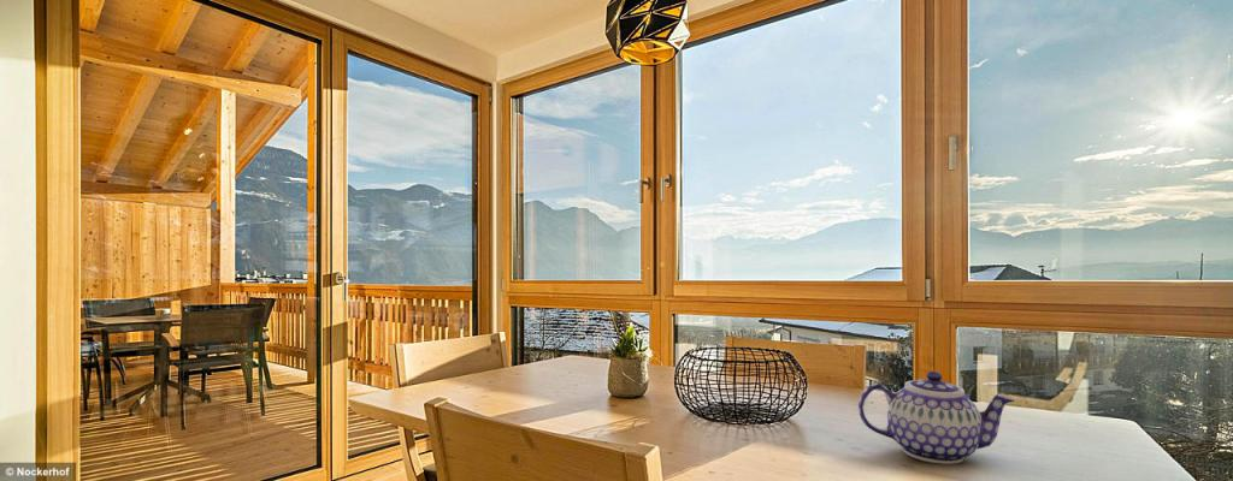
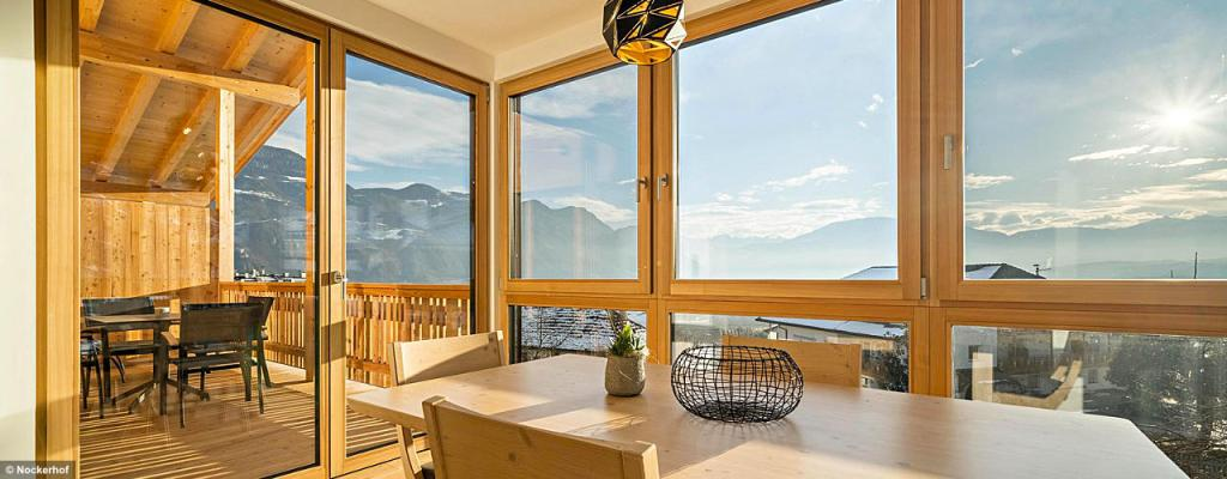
- teapot (933, 412)
